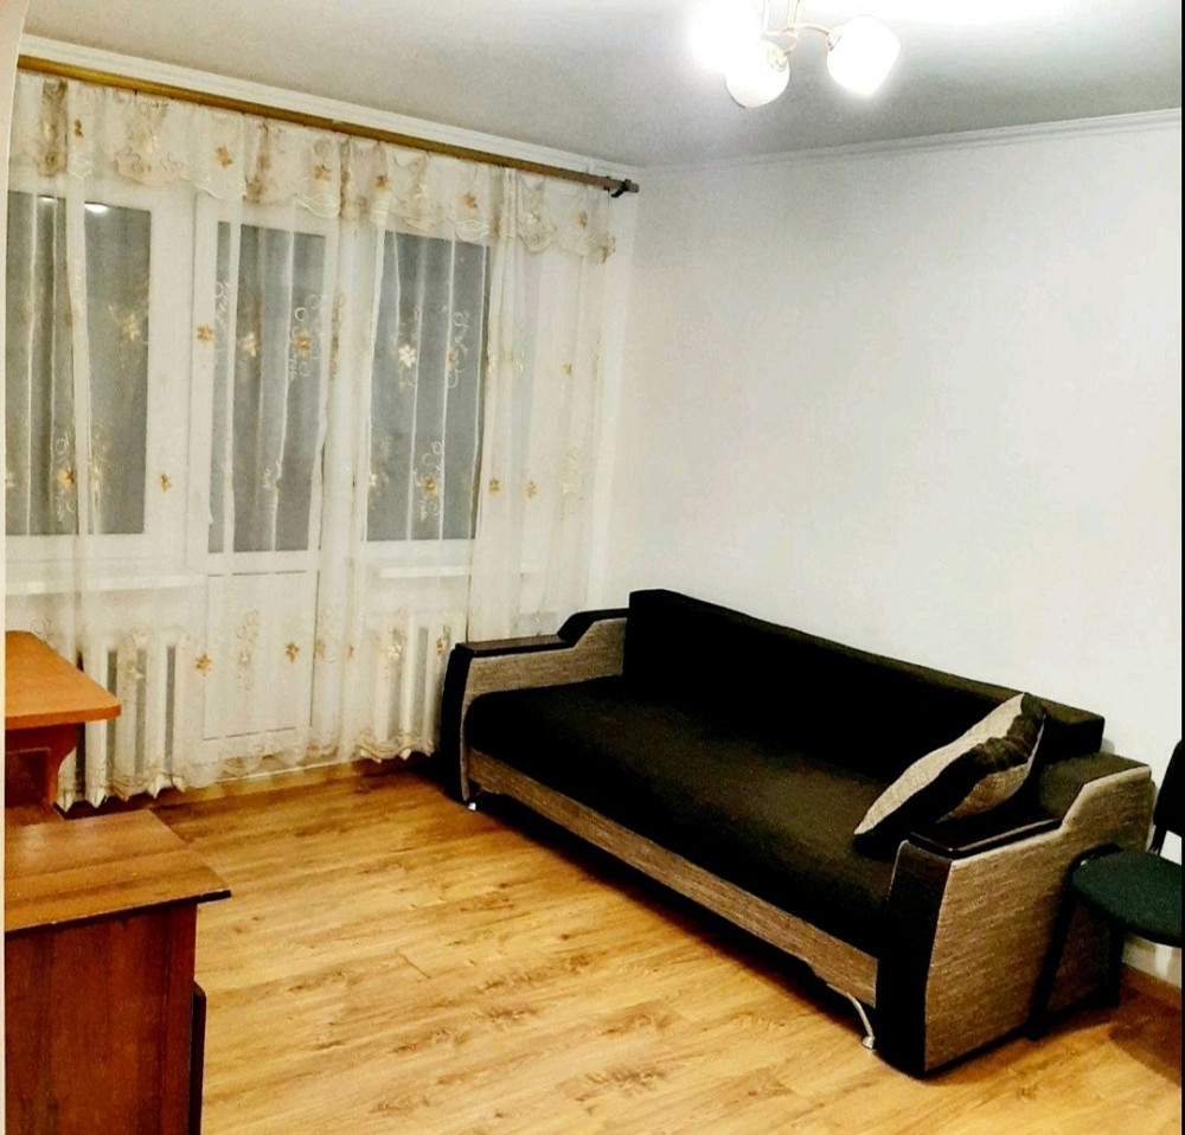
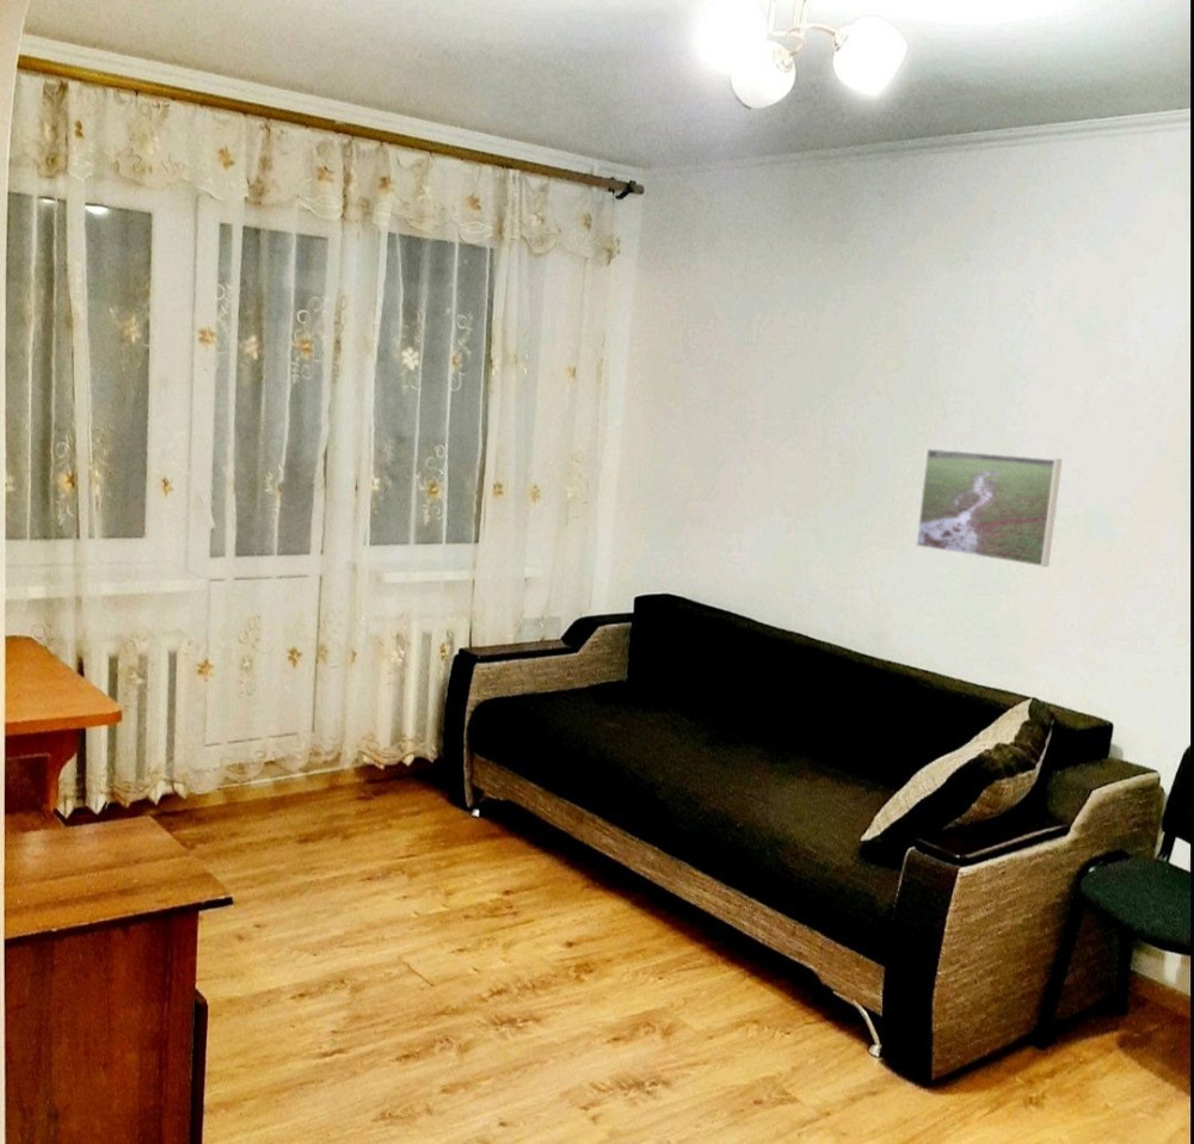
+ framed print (985, 504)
